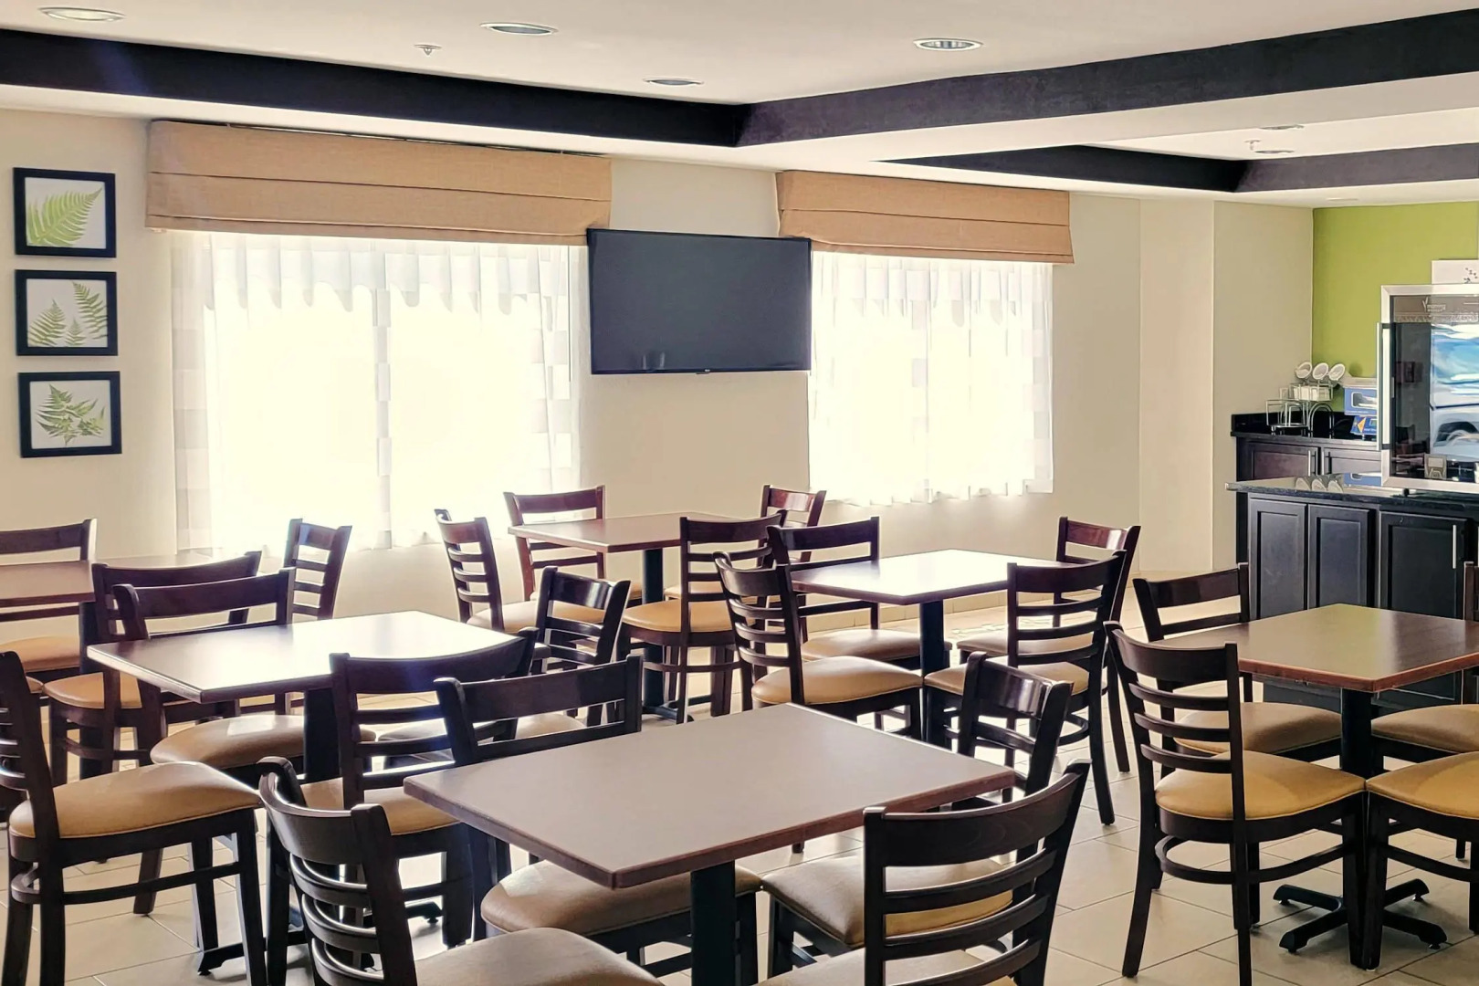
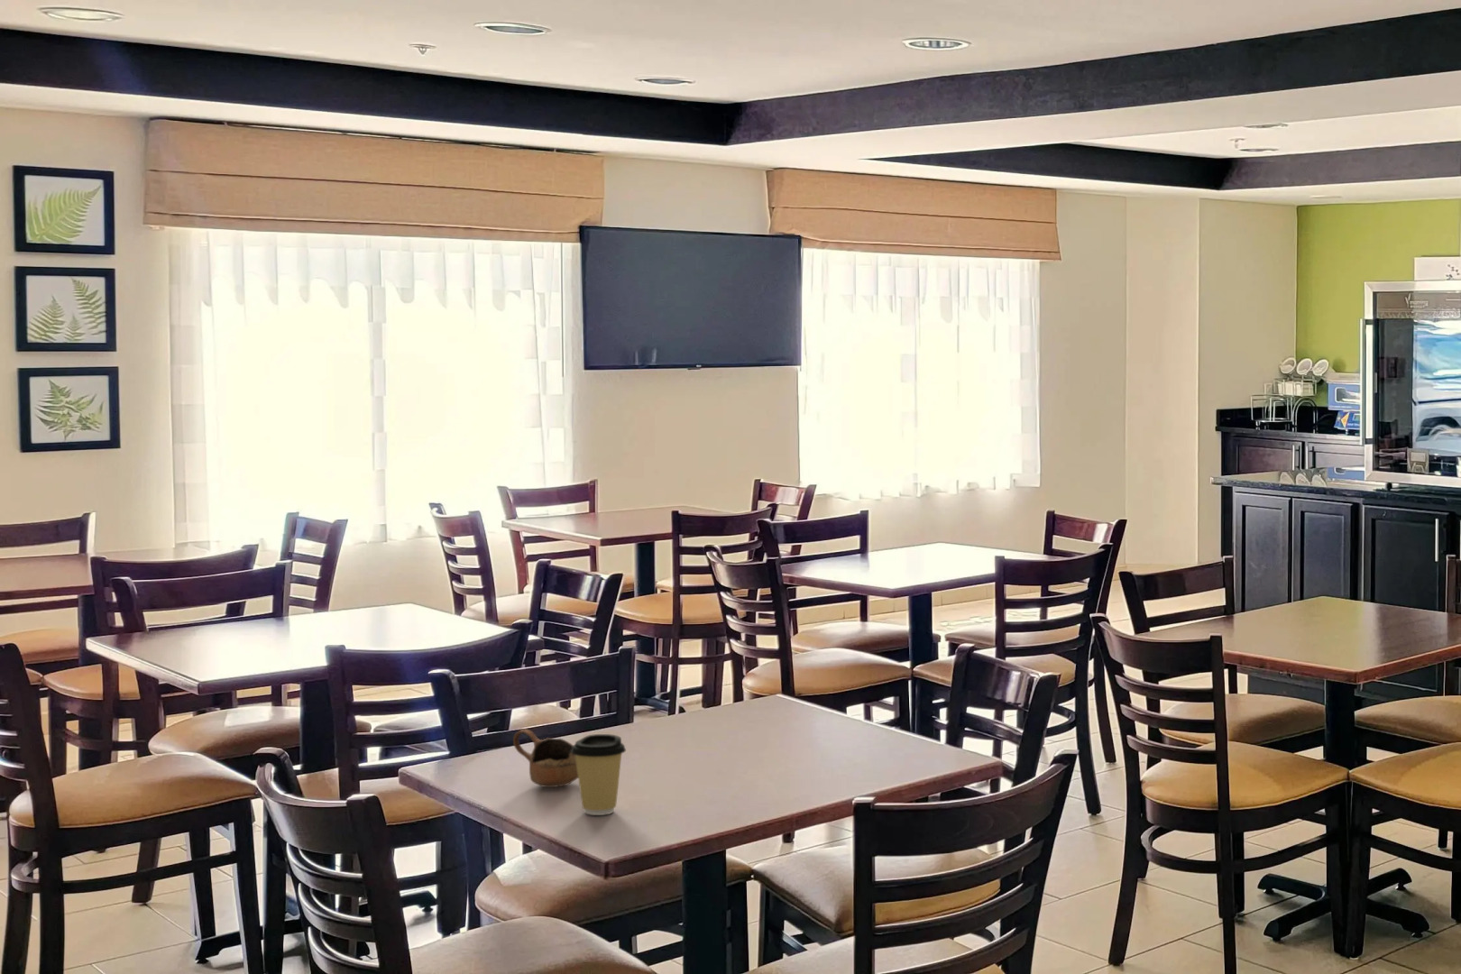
+ cup (551, 757)
+ coffee cup (598, 775)
